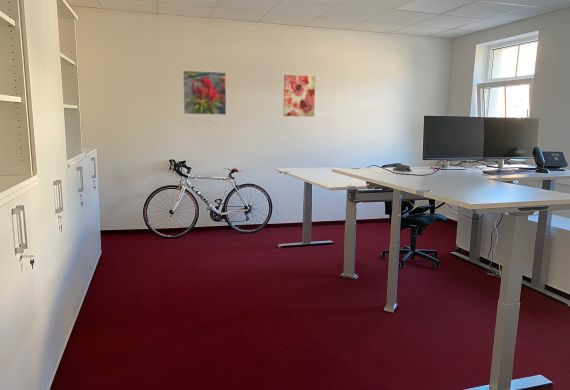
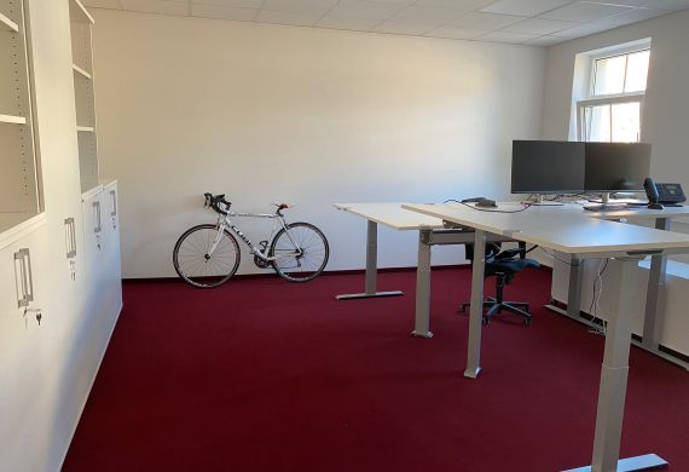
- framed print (204, 93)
- wall art (299, 96)
